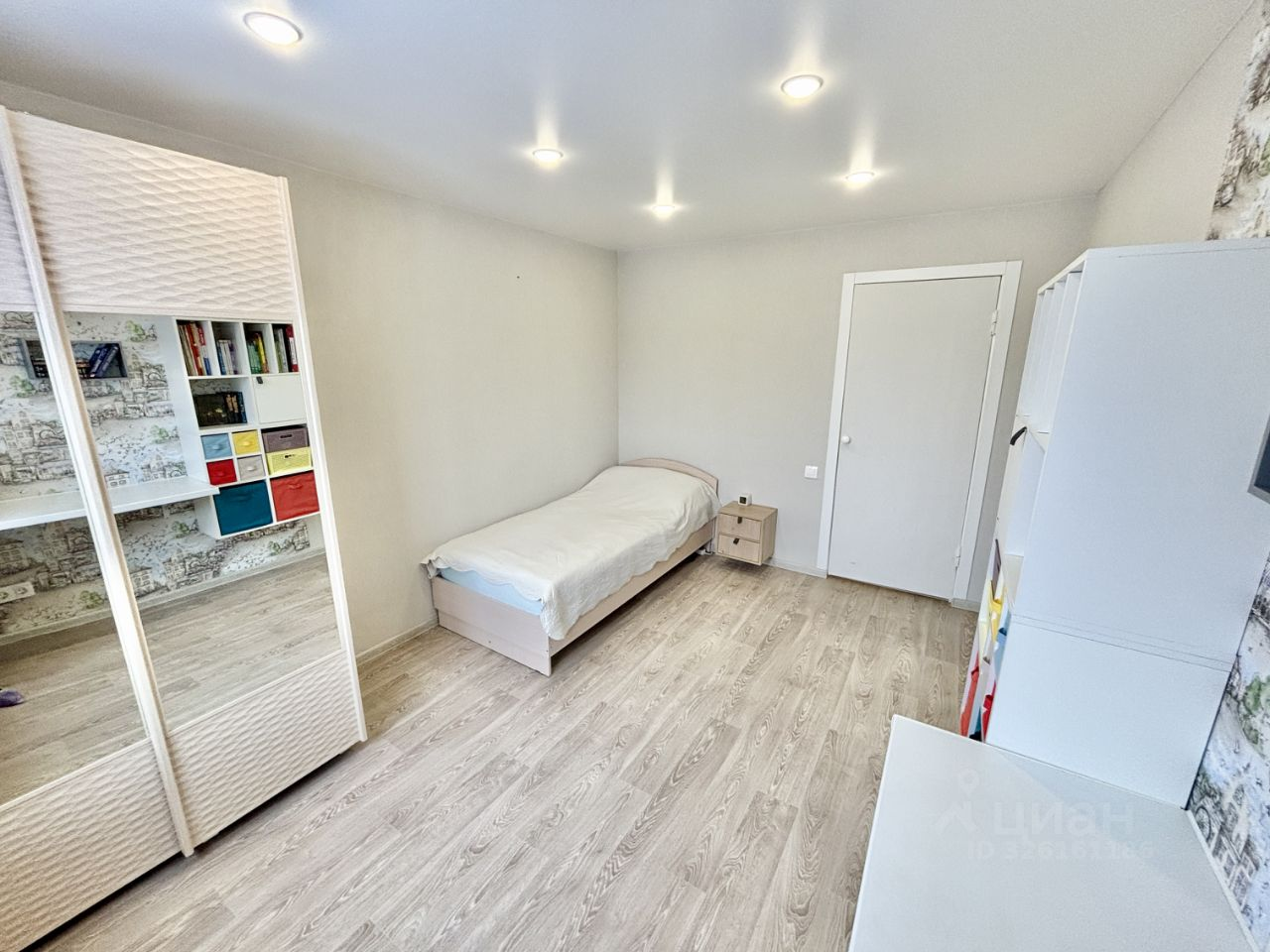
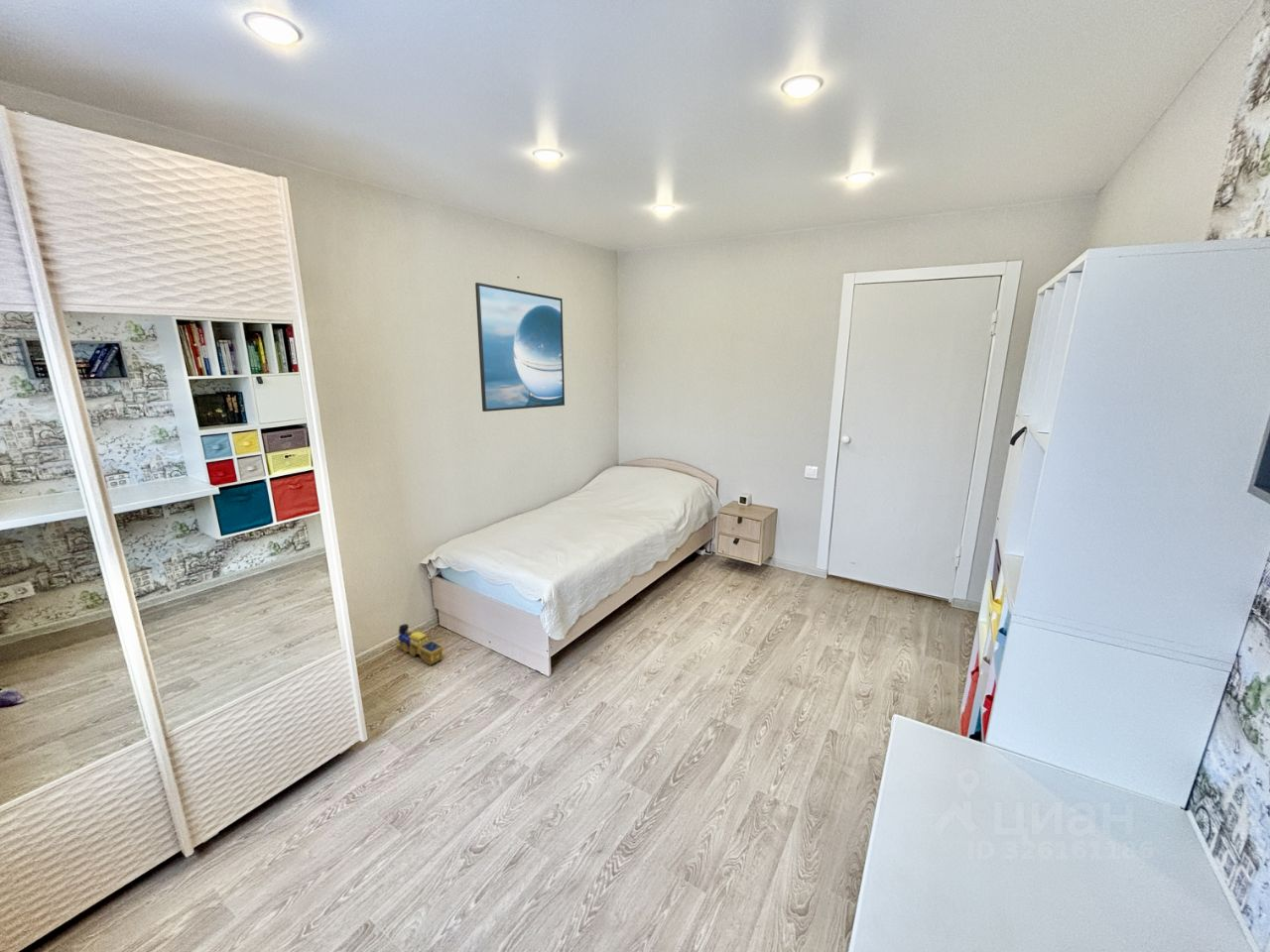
+ toy train (418, 643)
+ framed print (525, 351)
